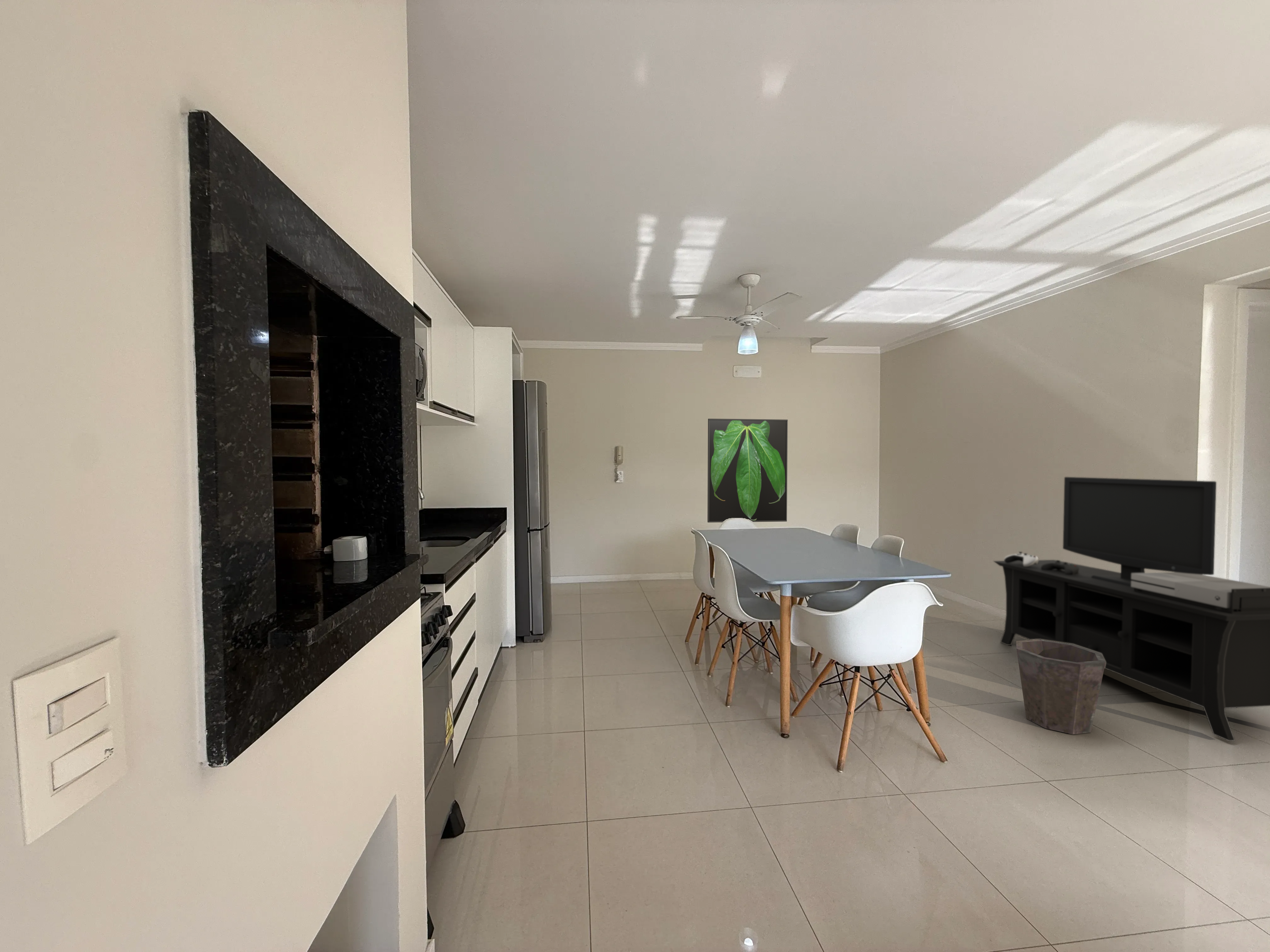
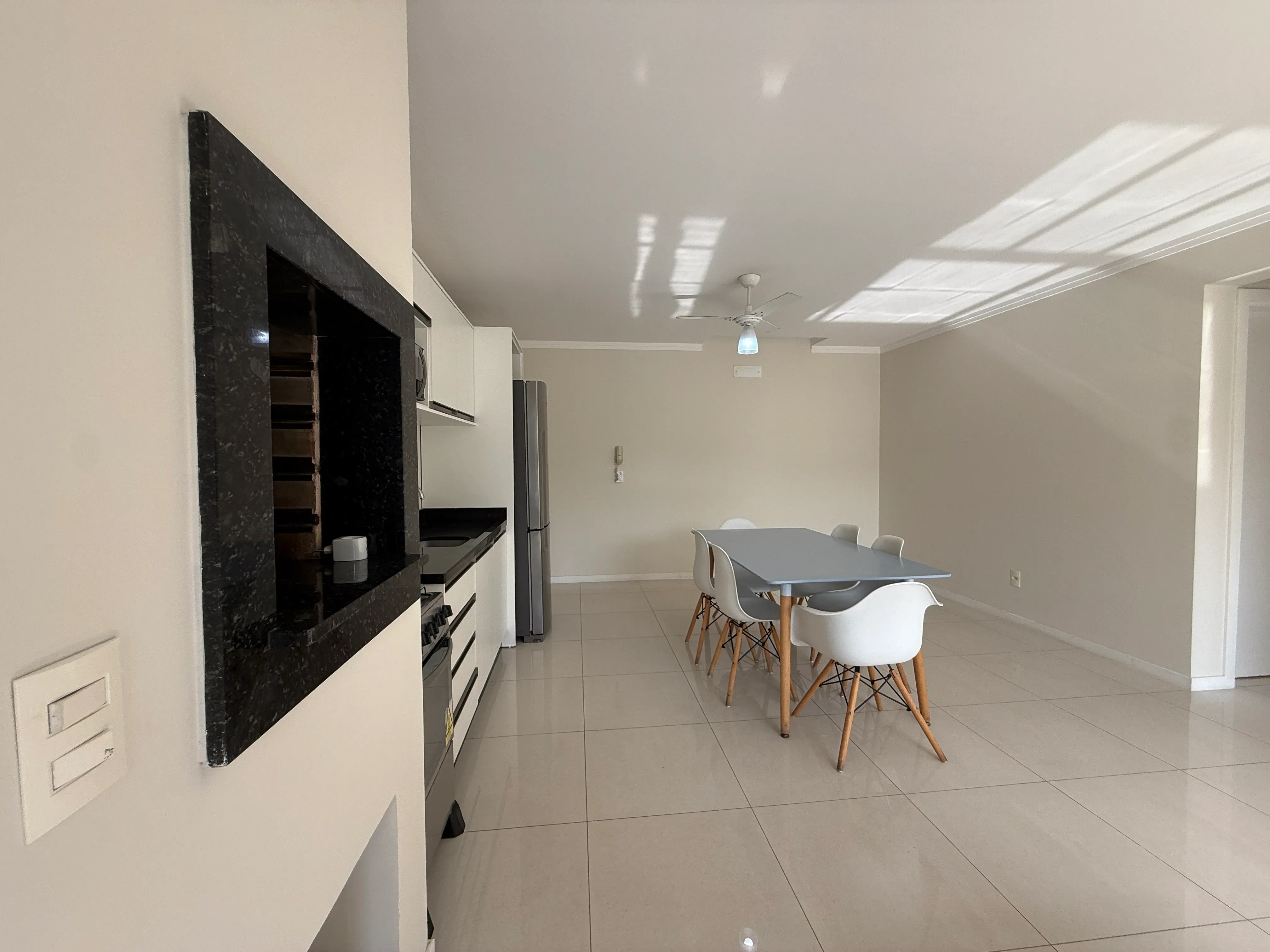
- media console (1122, 580)
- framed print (748, 471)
- waste bin (1057, 686)
